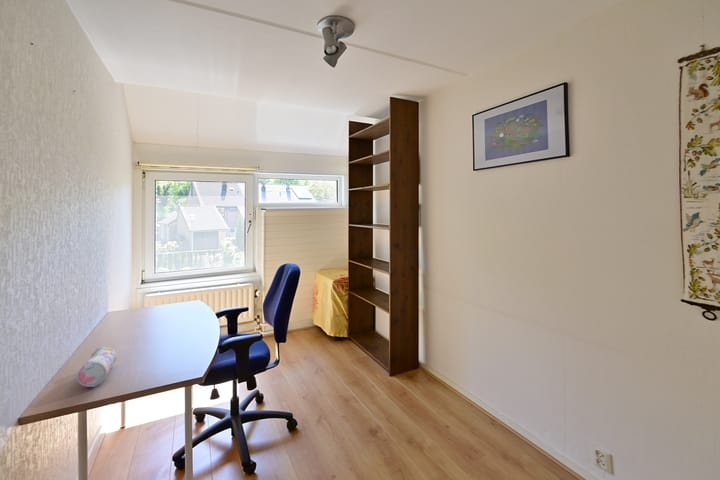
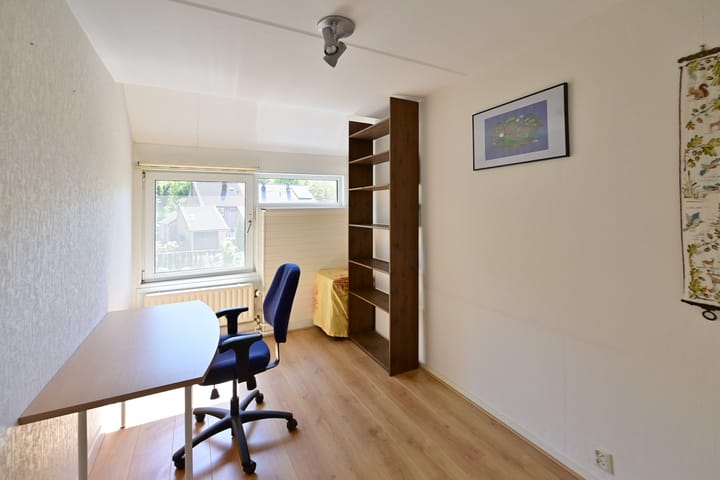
- pencil case (98, 364)
